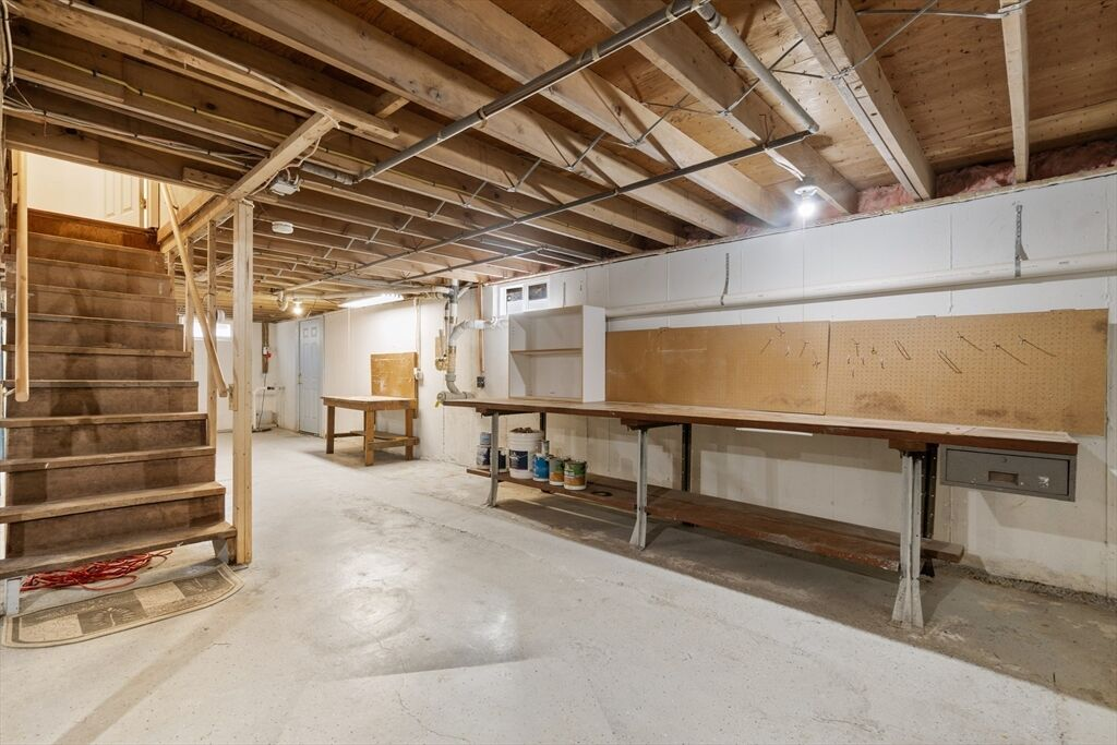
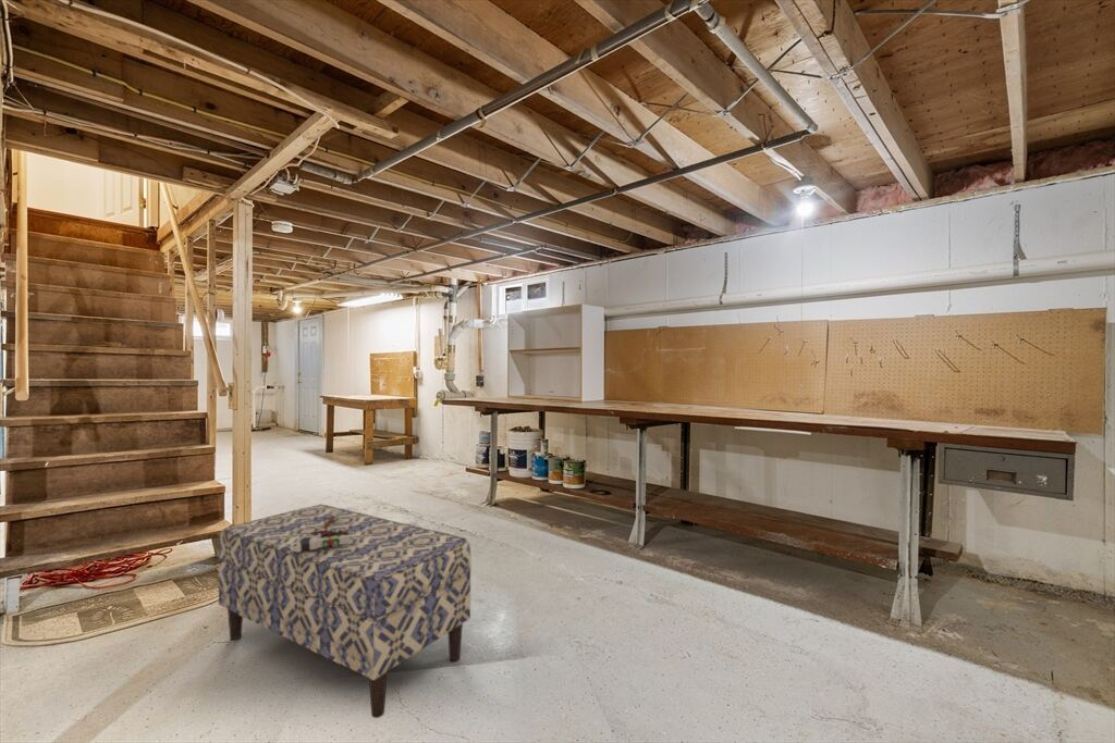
+ tool (329, 524)
+ bench (341, 590)
